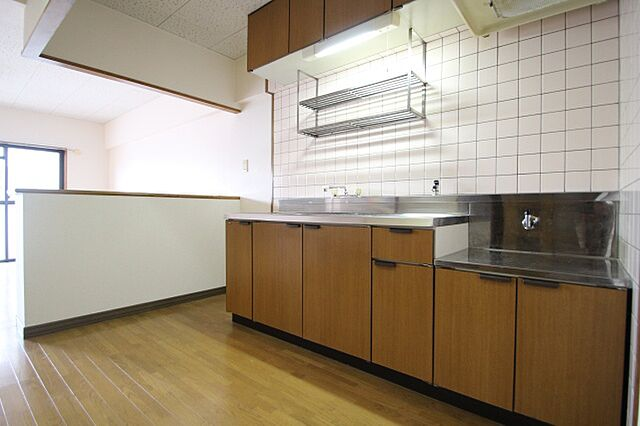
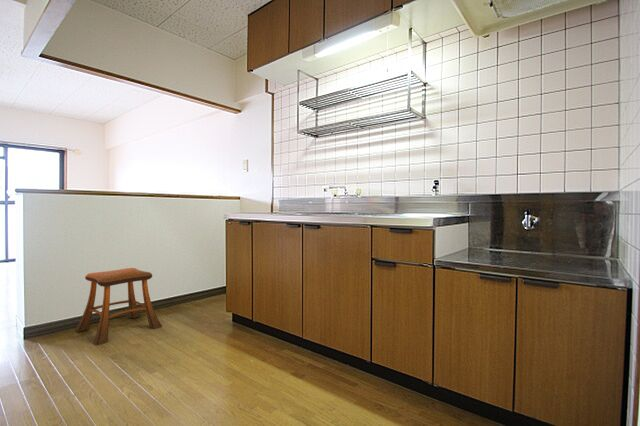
+ stool (119, 301)
